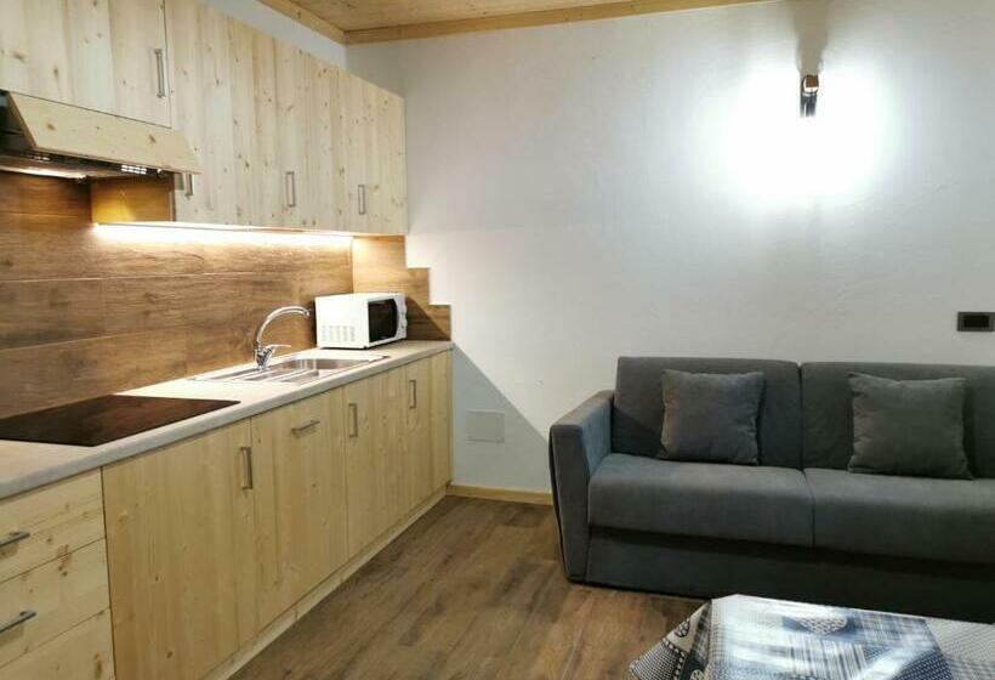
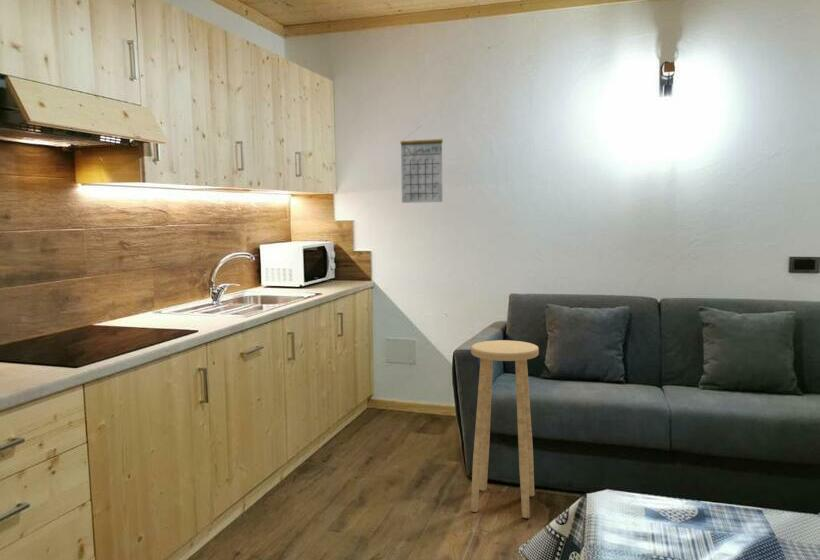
+ calendar (421, 163)
+ stool (517, 420)
